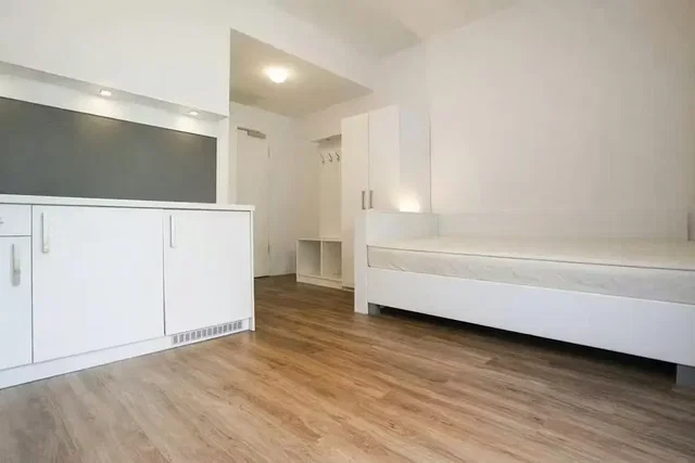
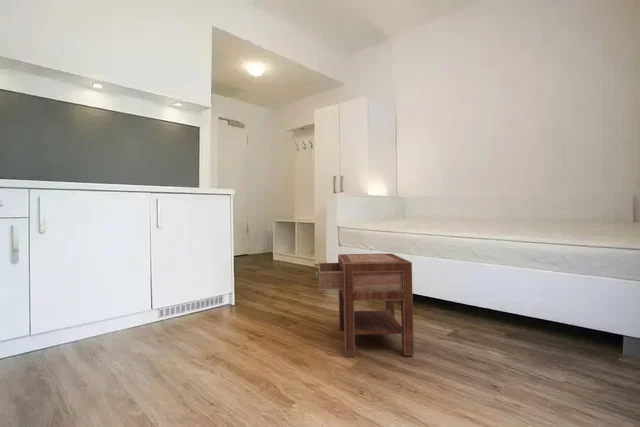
+ nightstand (364, 298)
